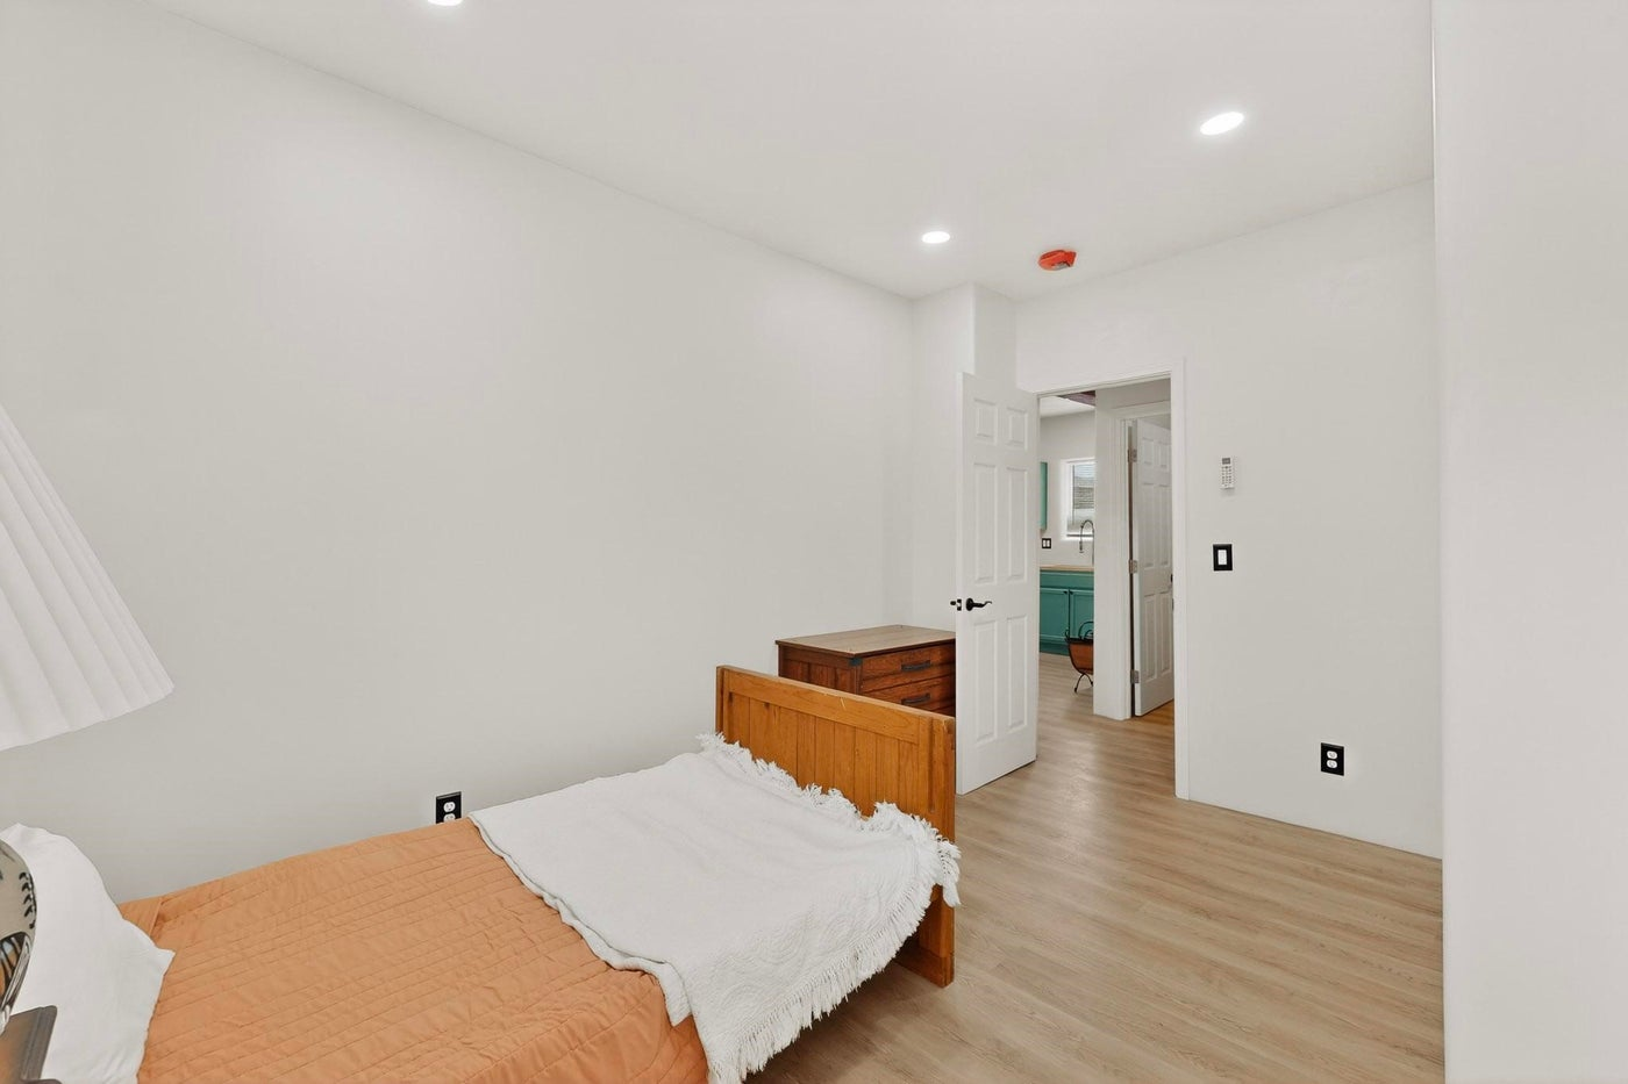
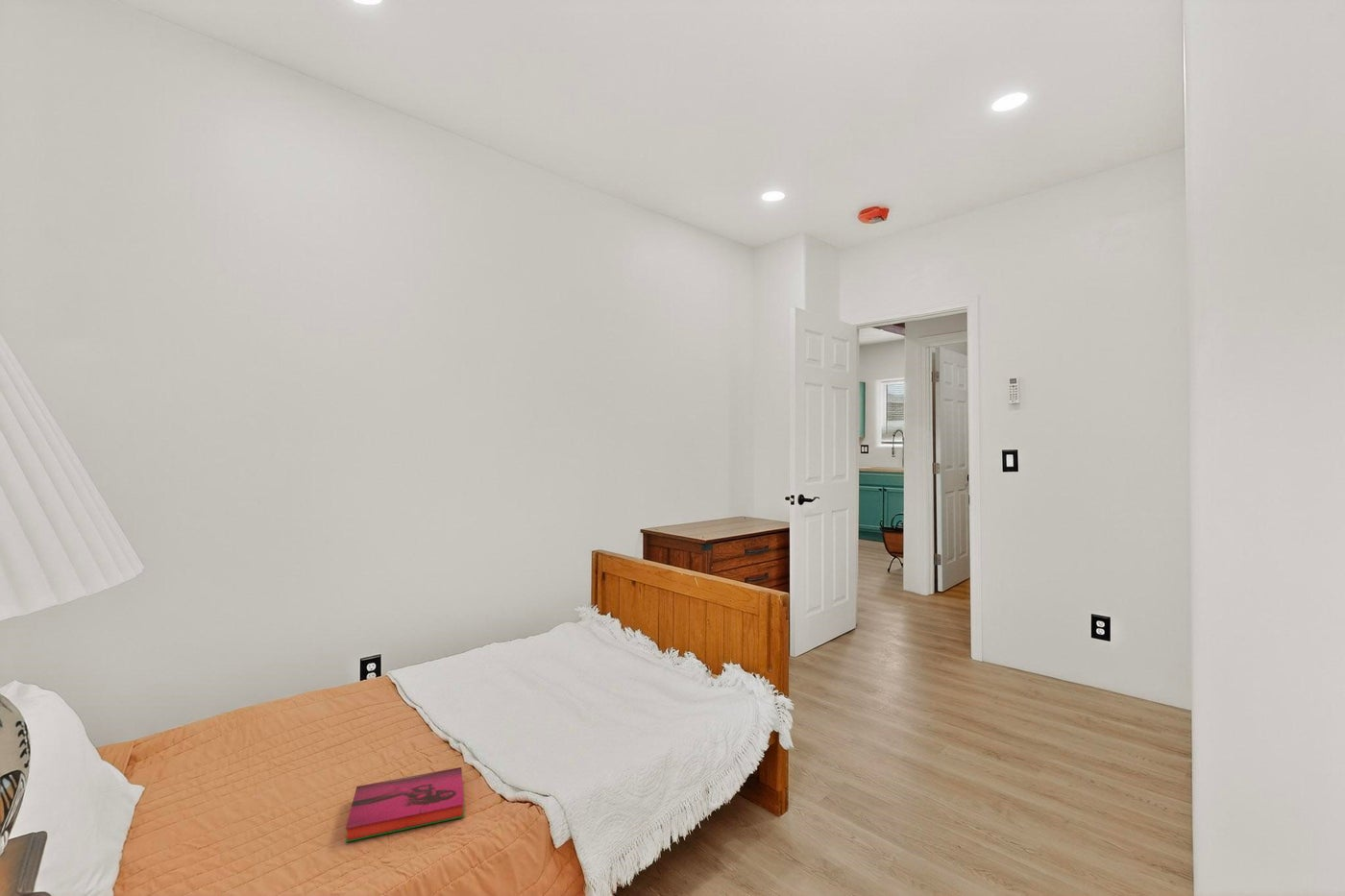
+ hardback book (408, 801)
